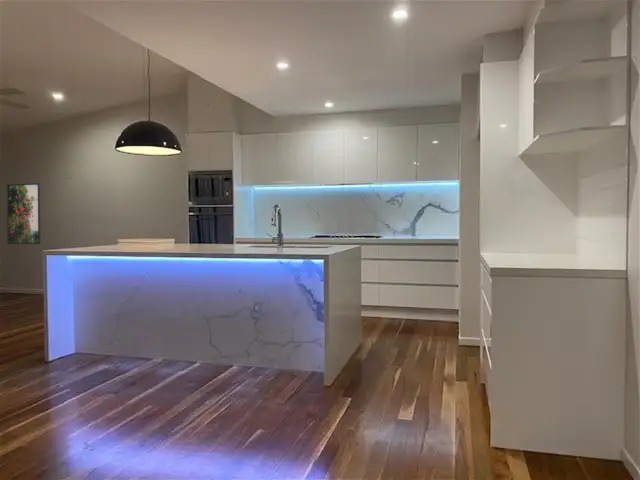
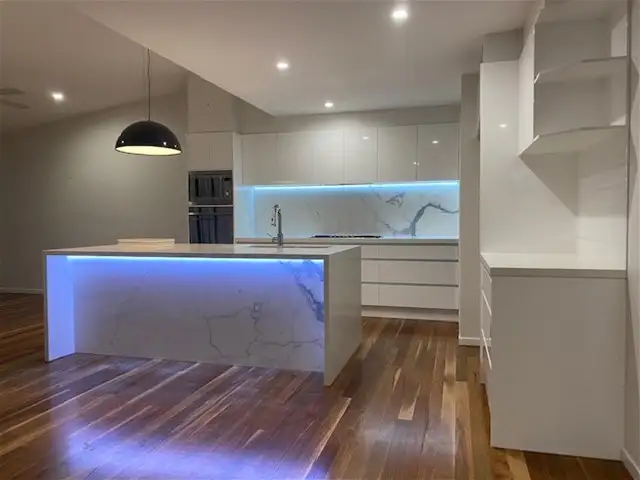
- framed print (23, 214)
